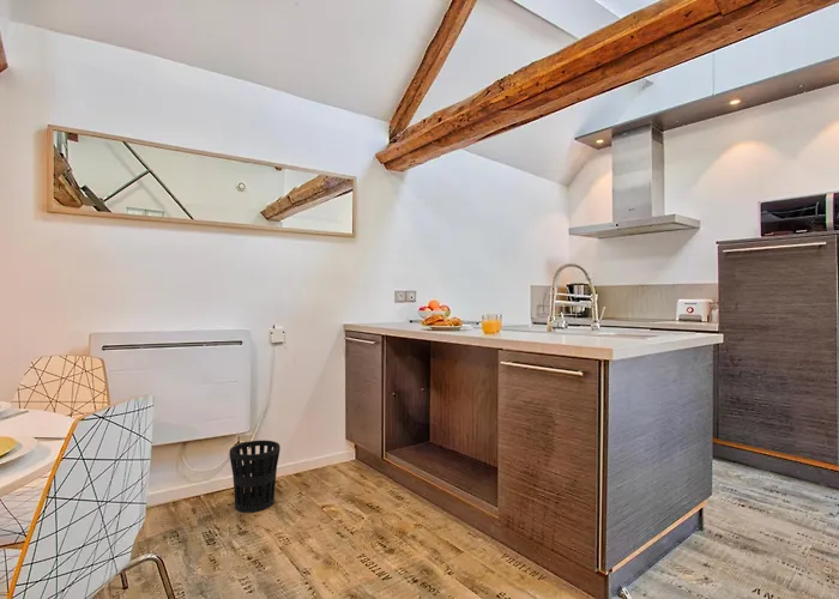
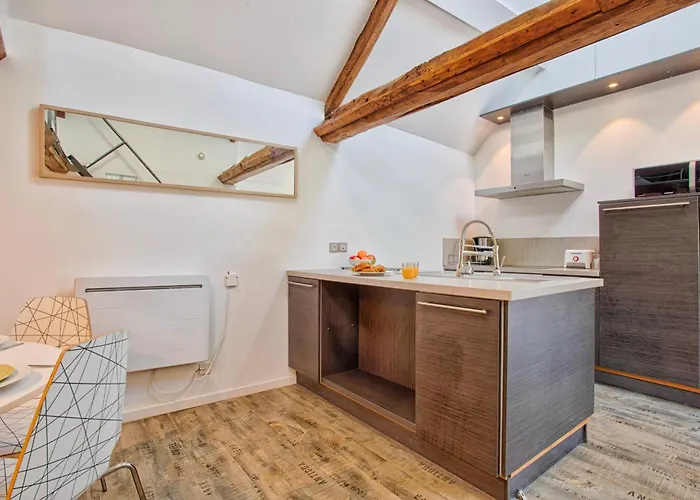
- wastebasket (254, 474)
